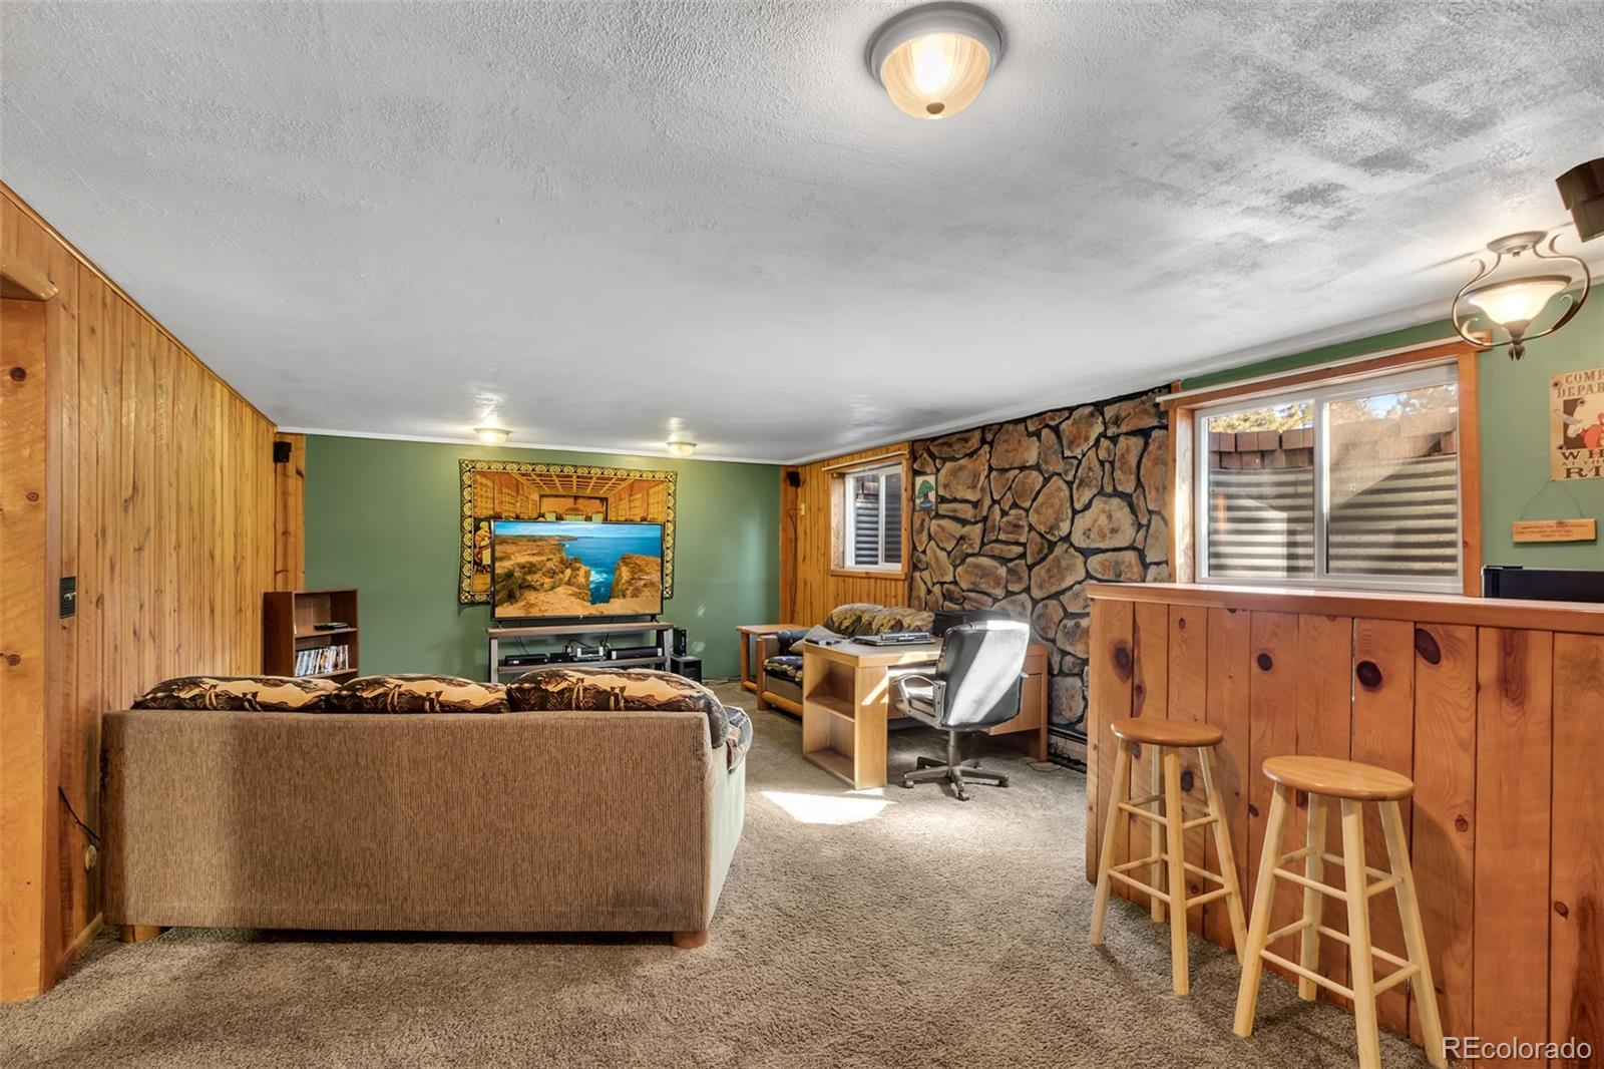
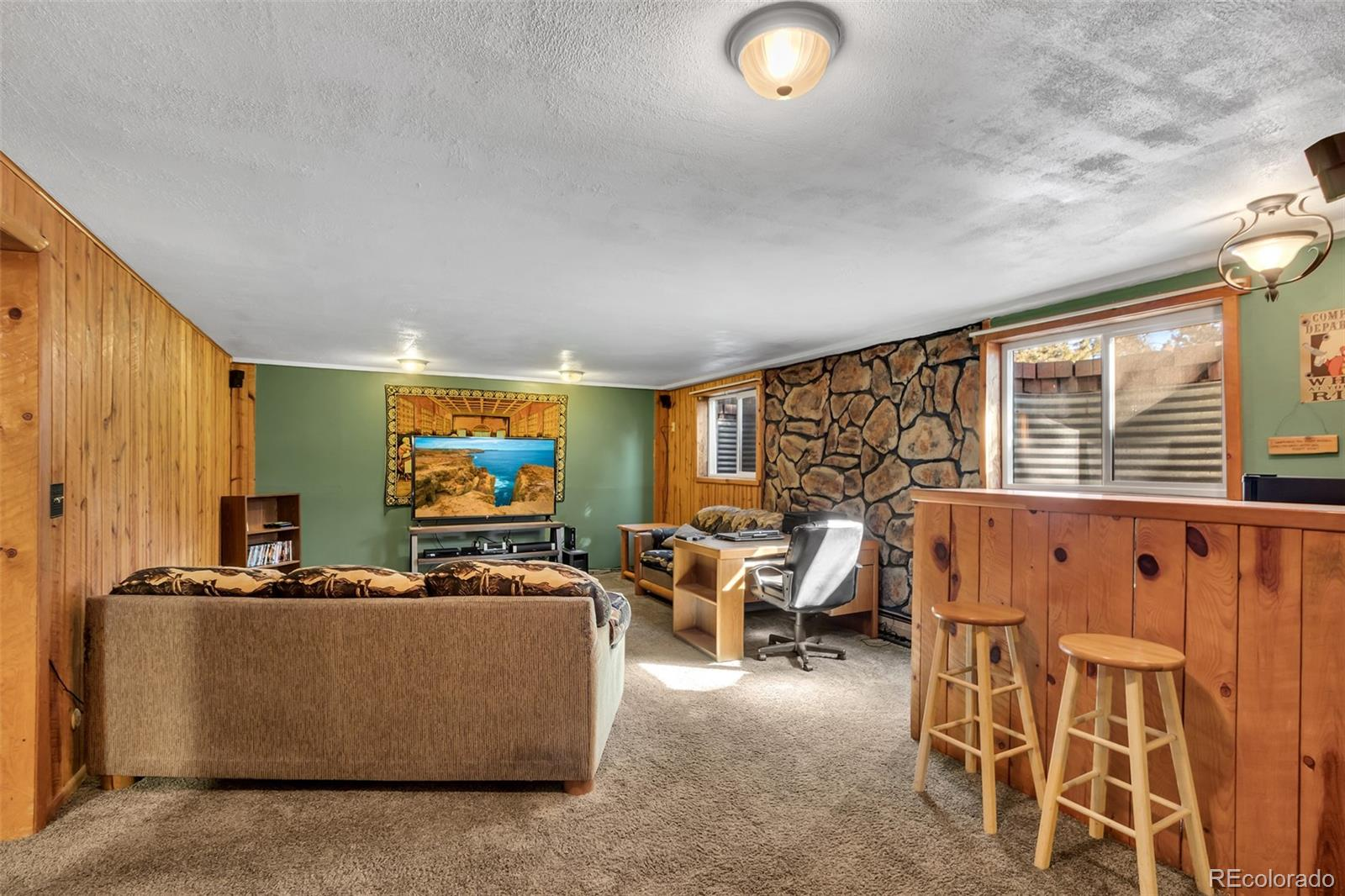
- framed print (925, 493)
